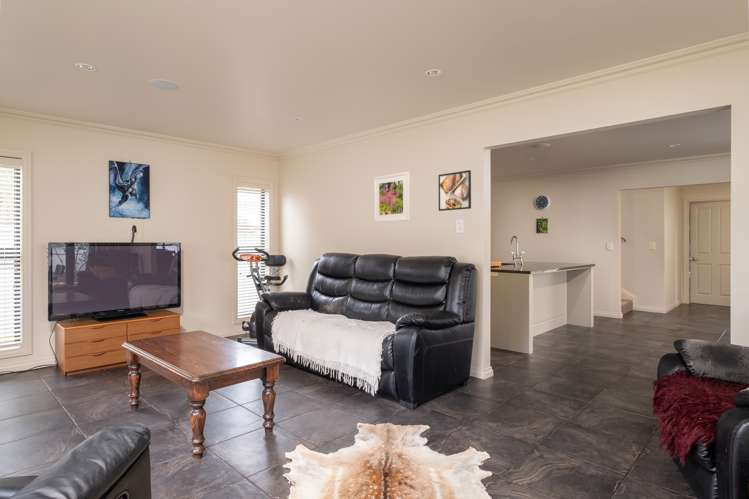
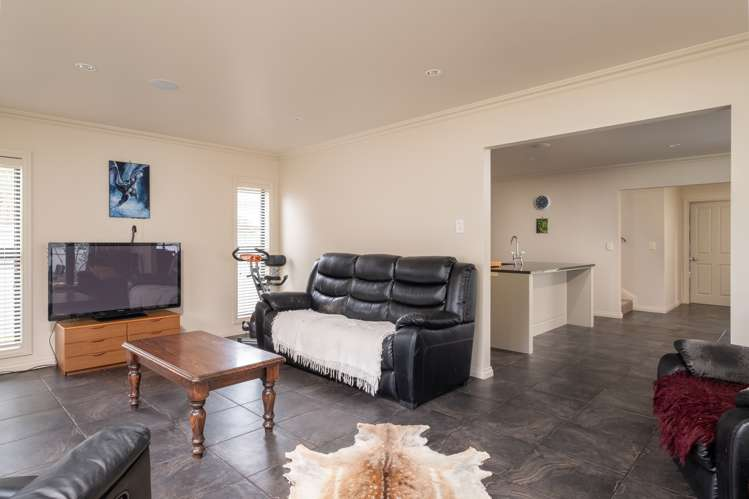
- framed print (391, 198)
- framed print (454, 191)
